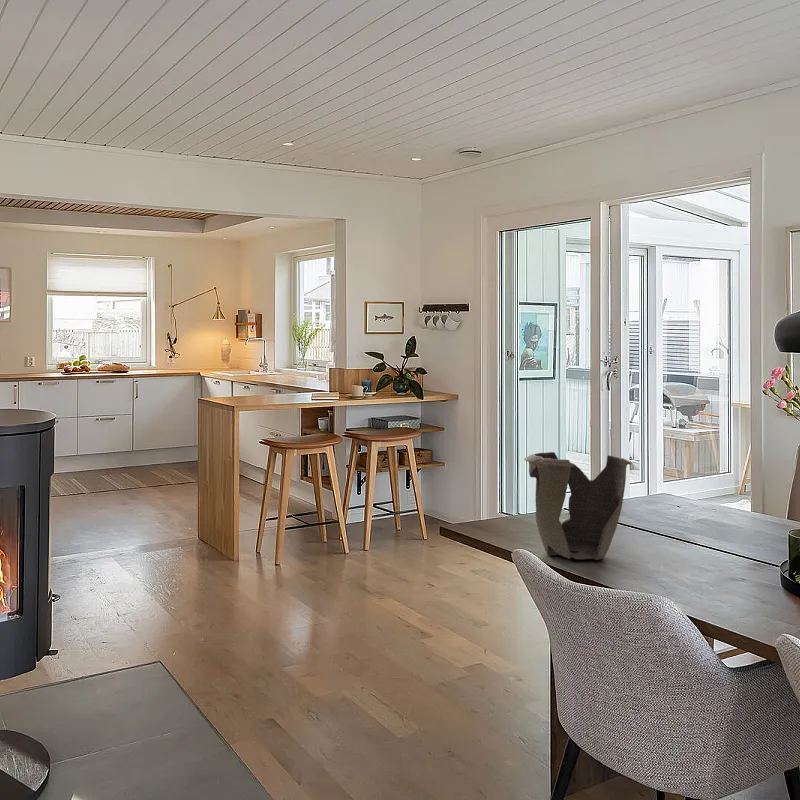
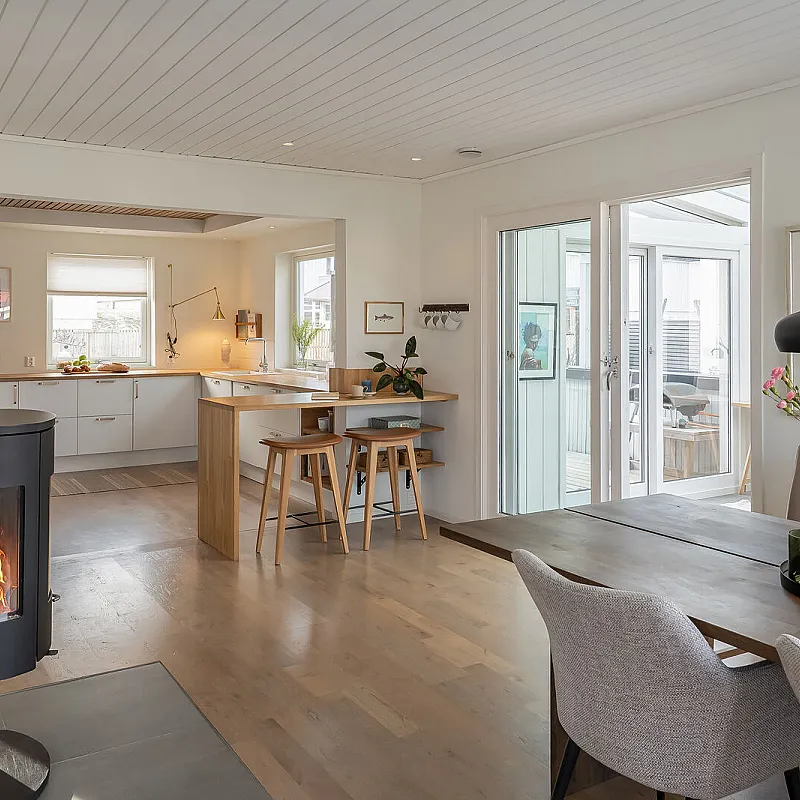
- decorative bowl (573, 504)
